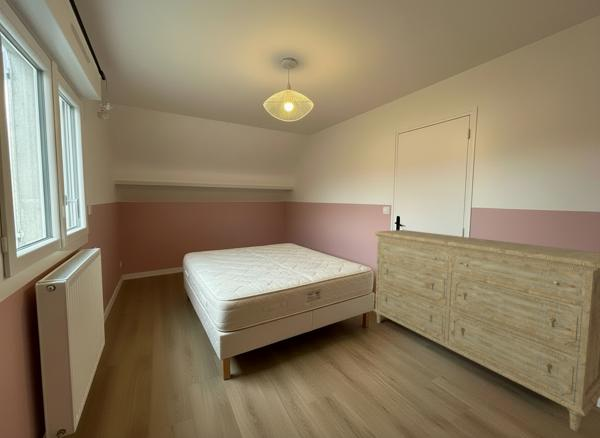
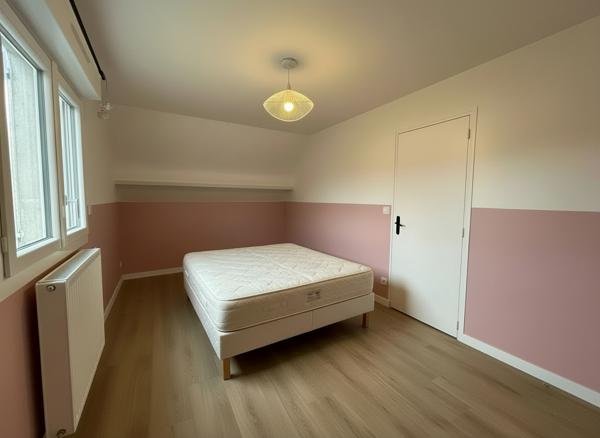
- dresser (462, 297)
